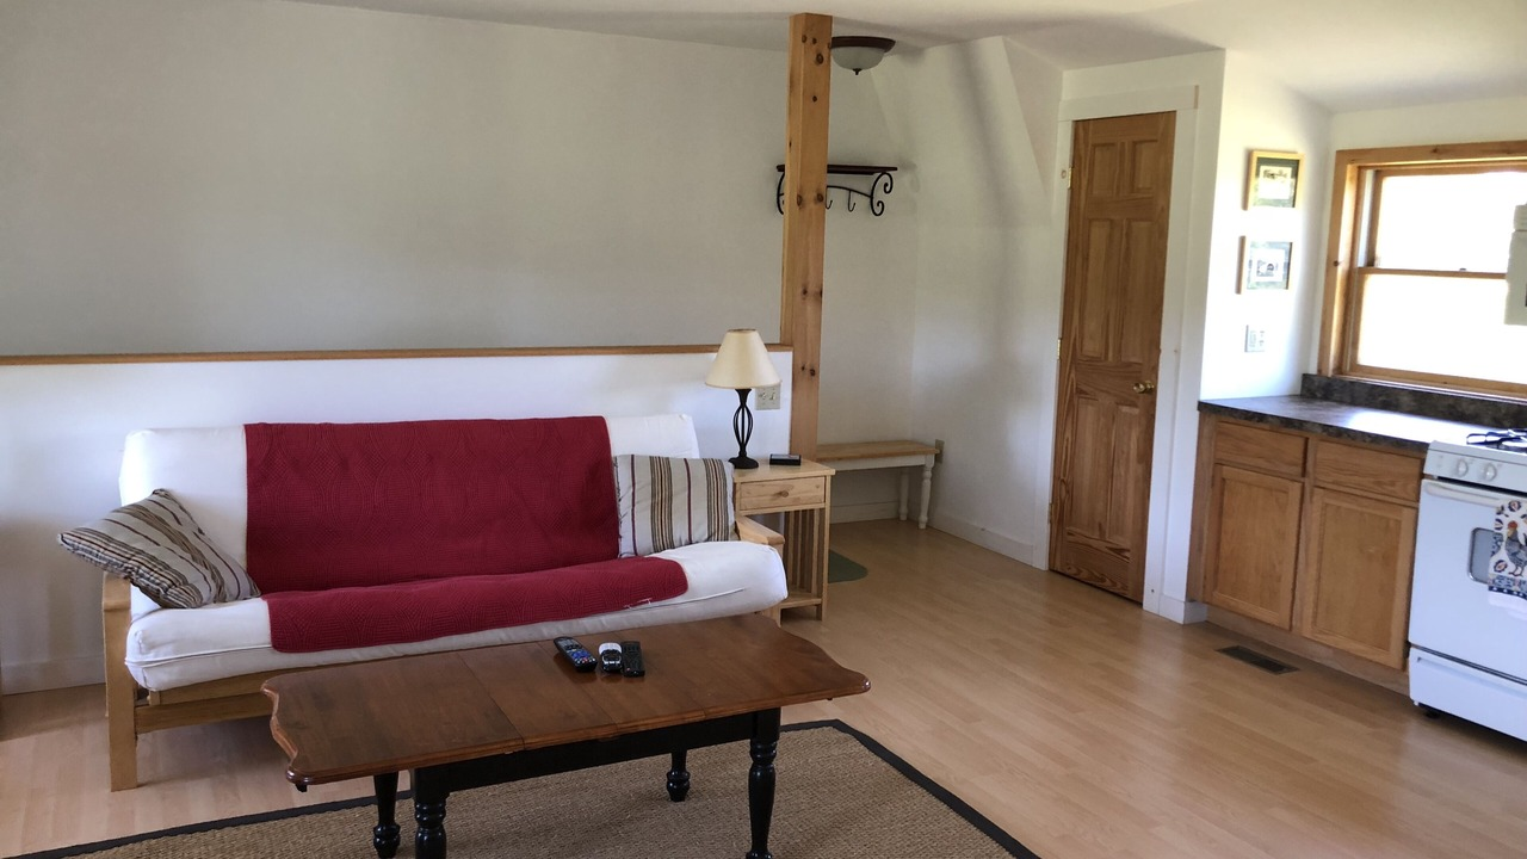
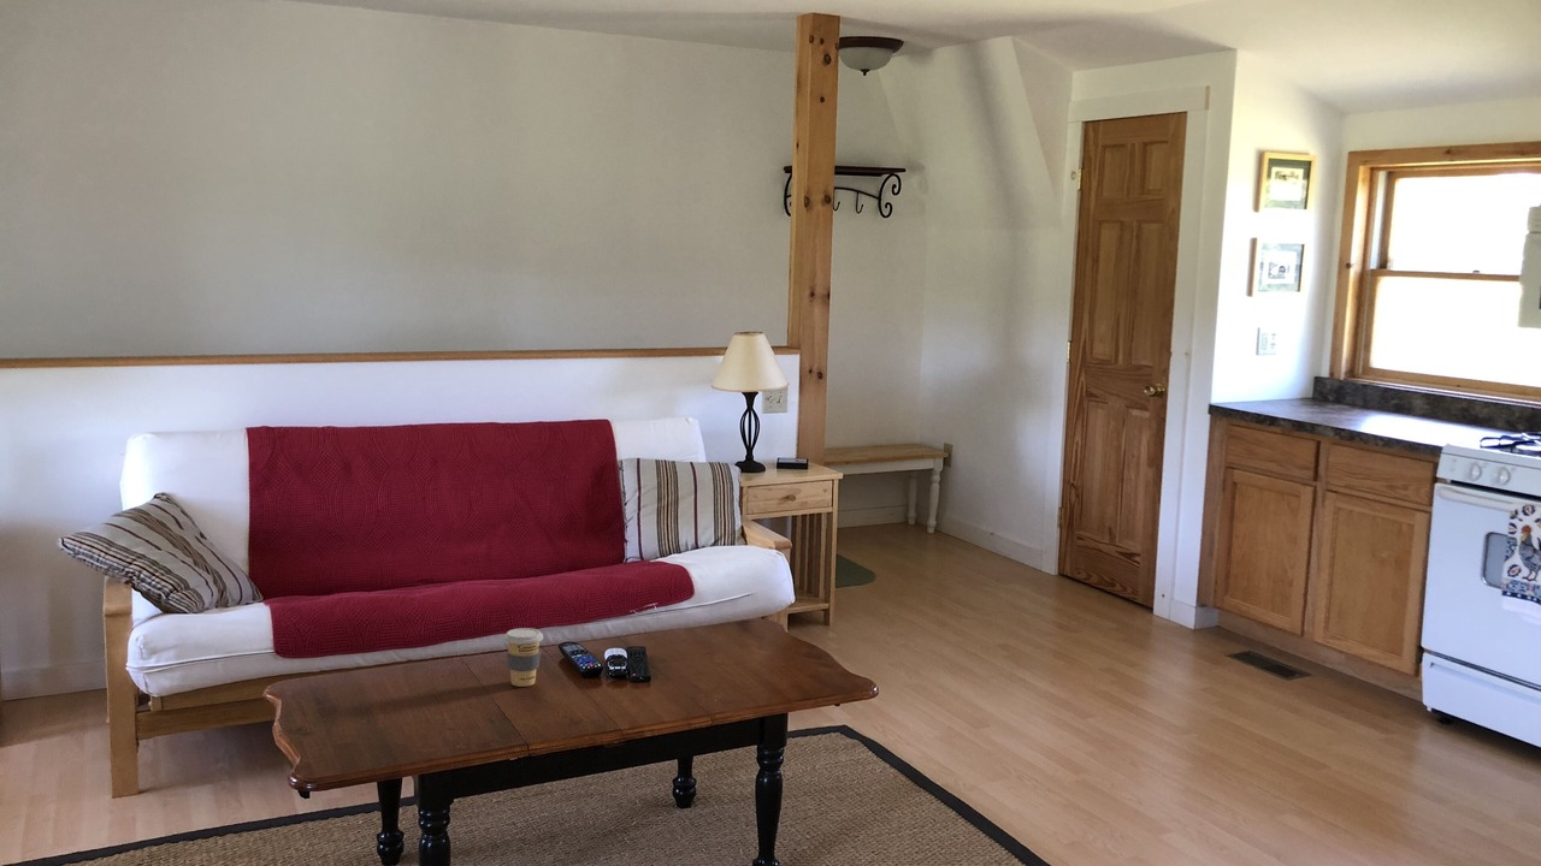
+ coffee cup (522, 657)
